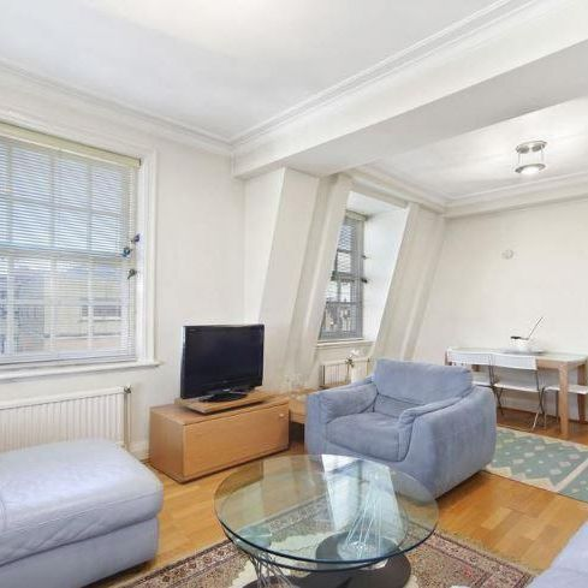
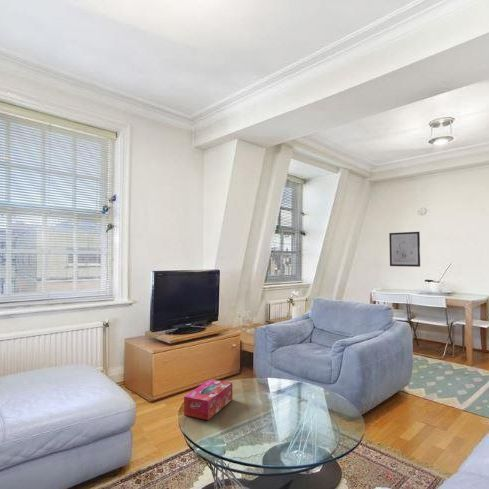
+ wall art (404, 249)
+ tissue box (209, 397)
